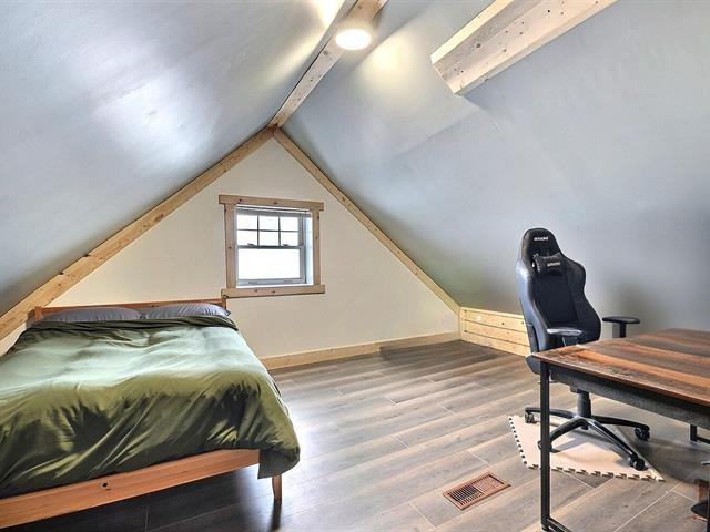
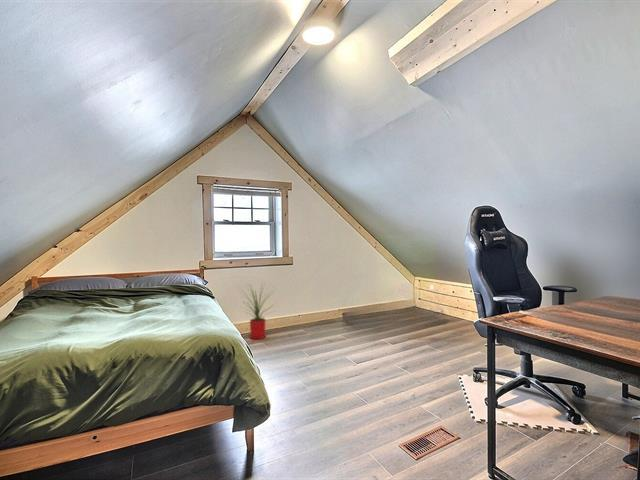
+ house plant (257, 308)
